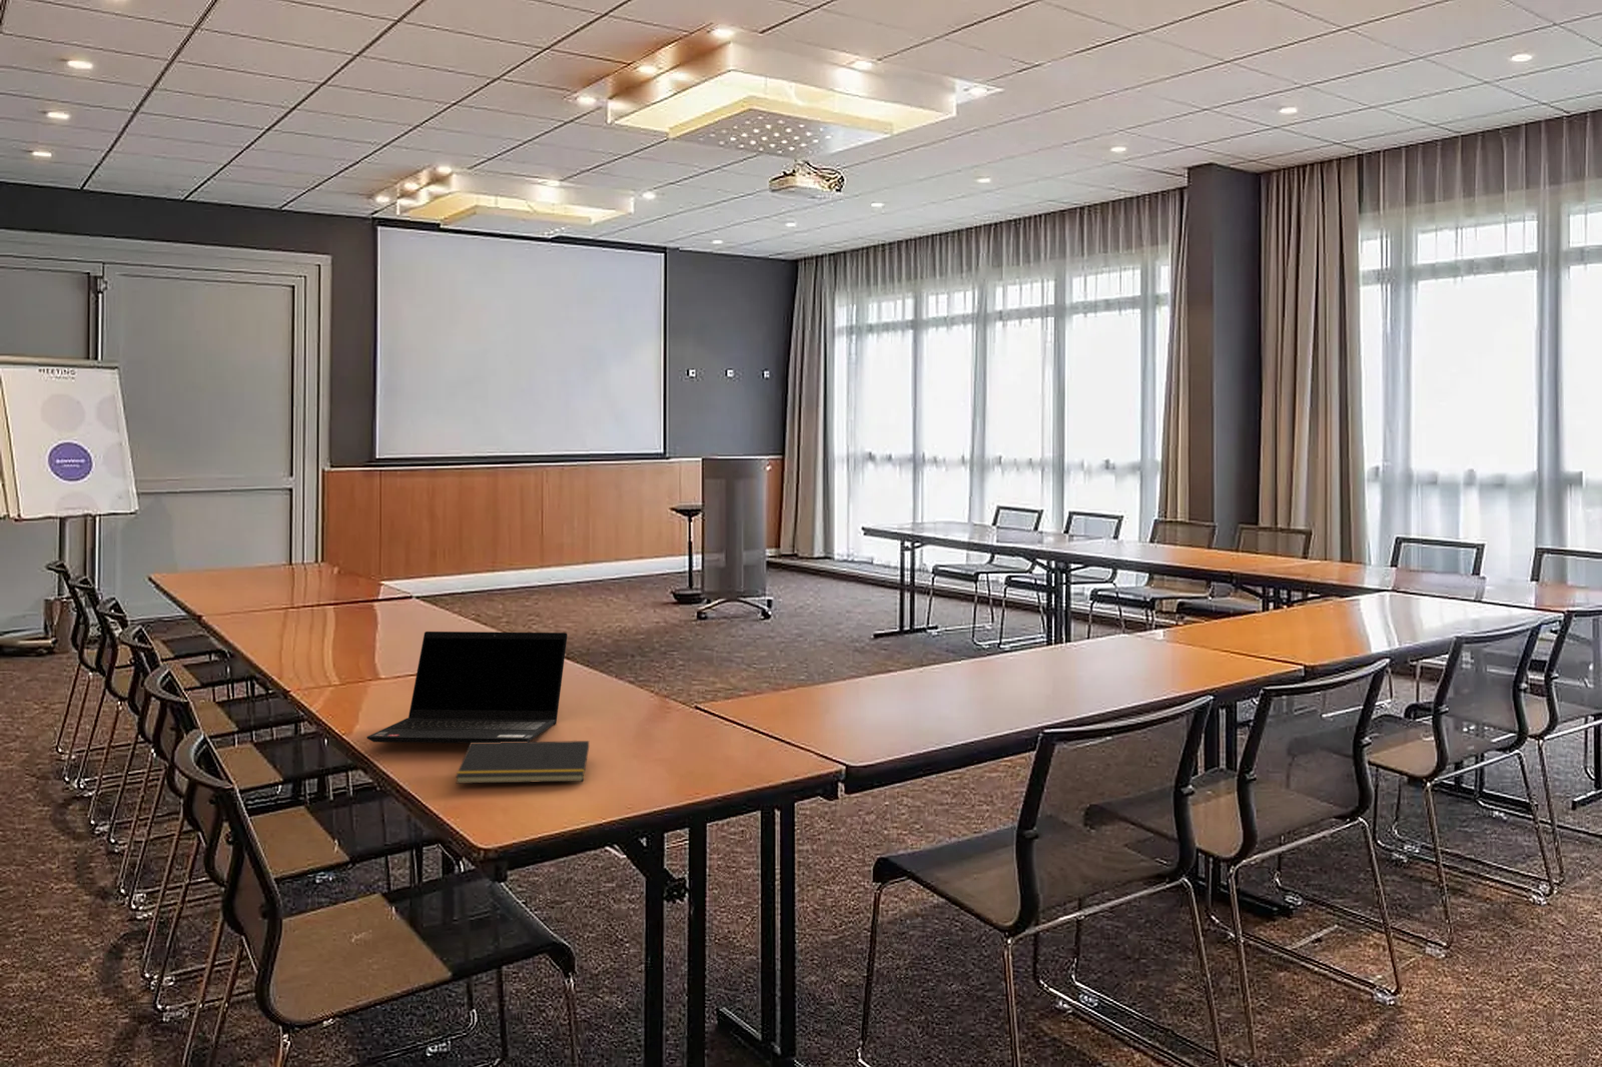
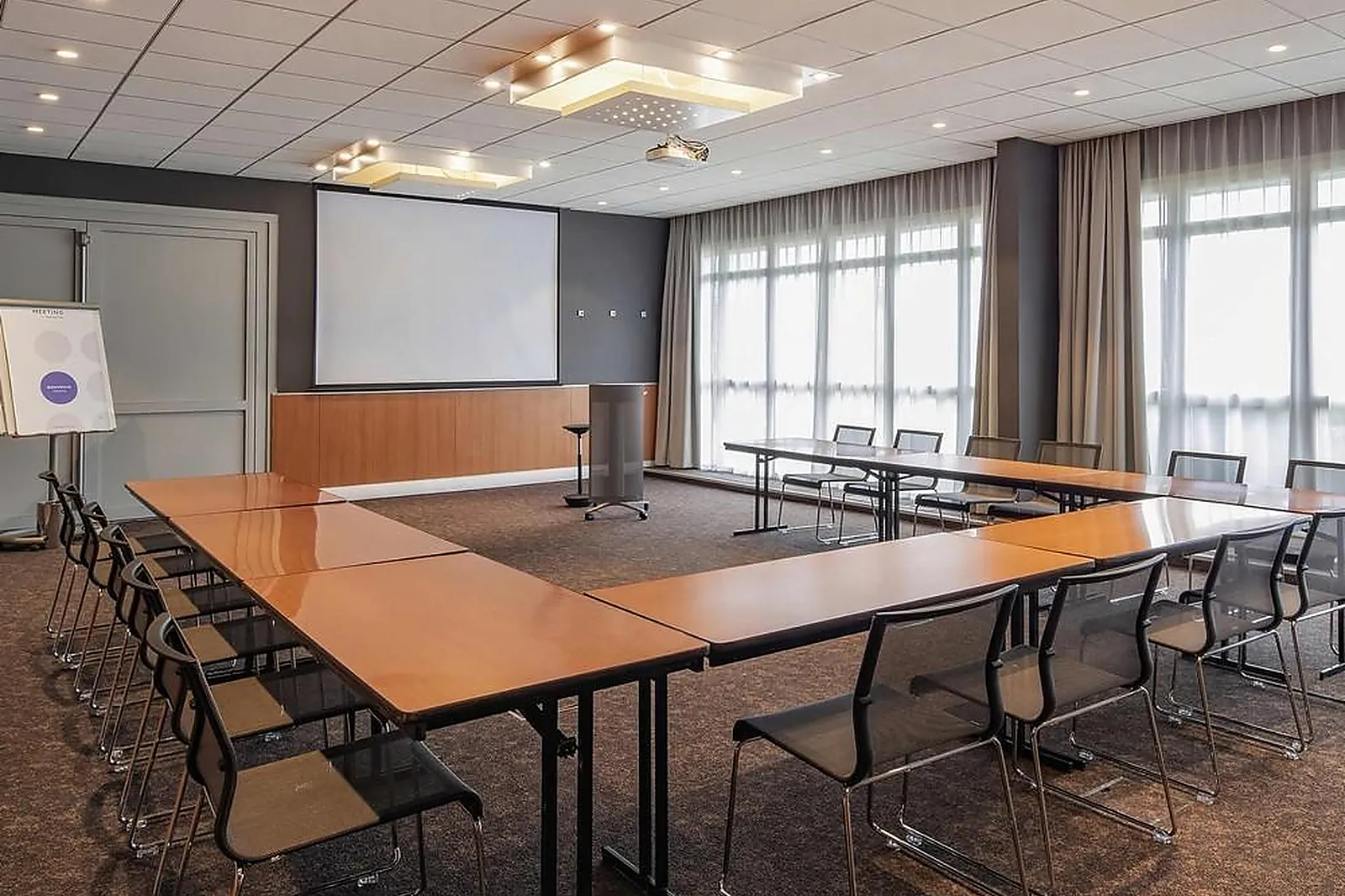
- laptop computer (473, 685)
- notepad (524, 761)
